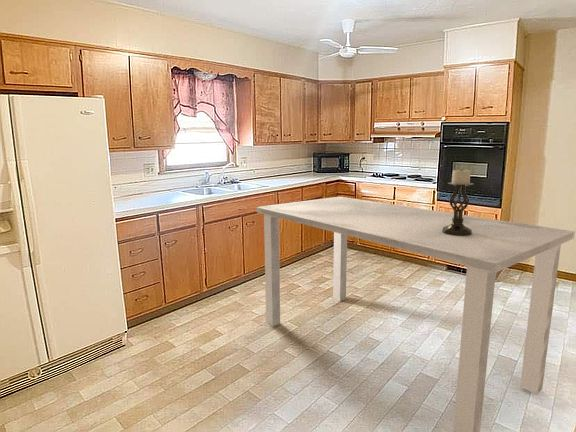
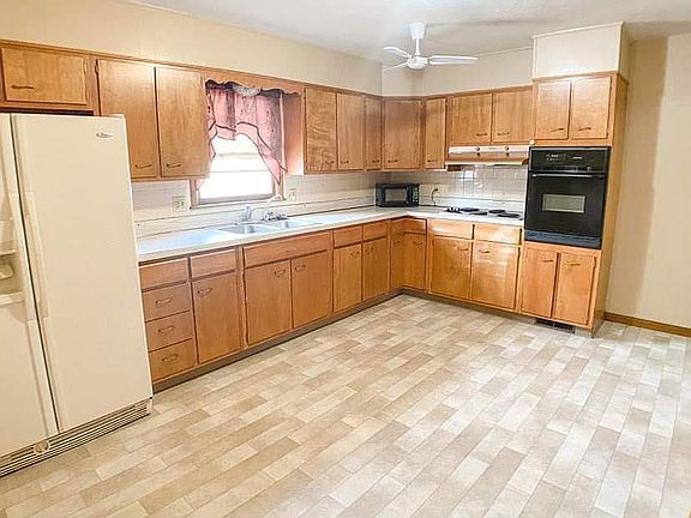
- candle holder (459, 200)
- dining table (345, 286)
